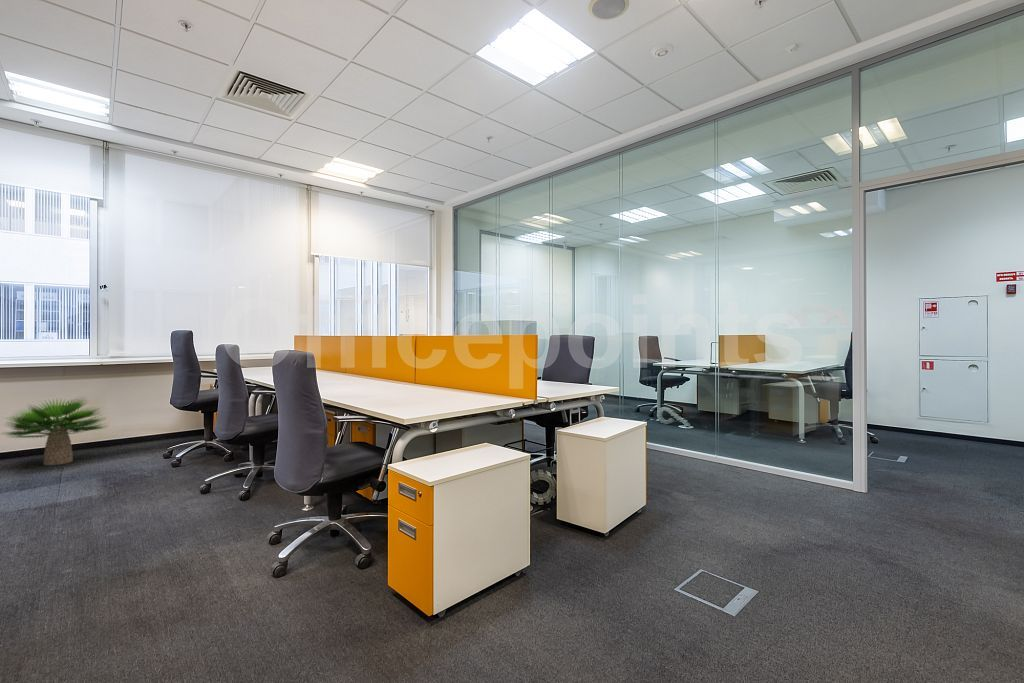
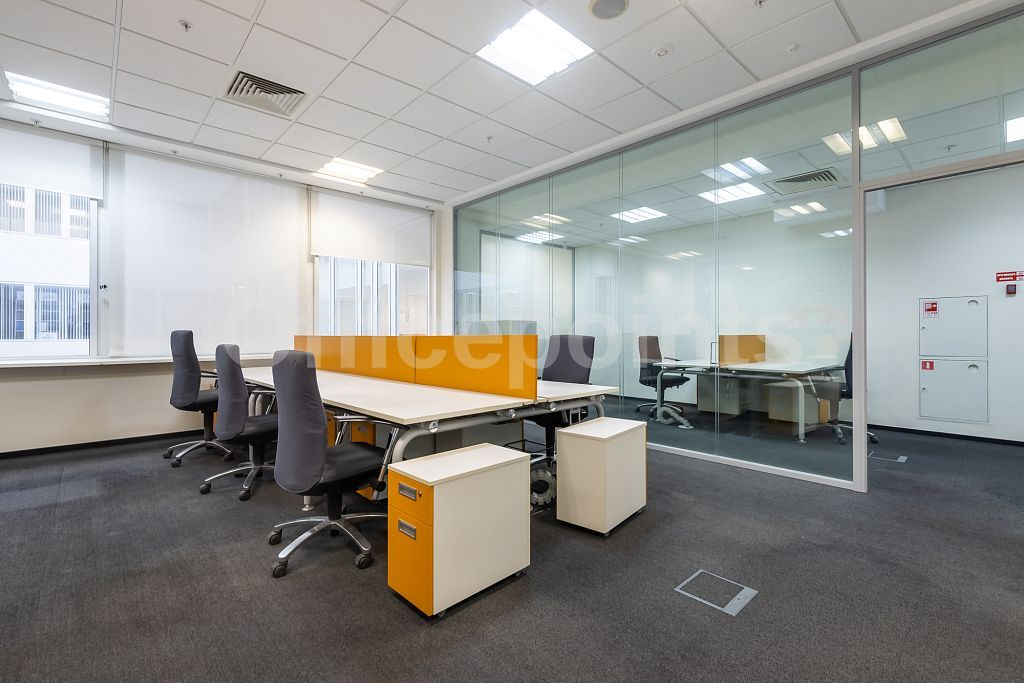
- potted plant (57, 429)
